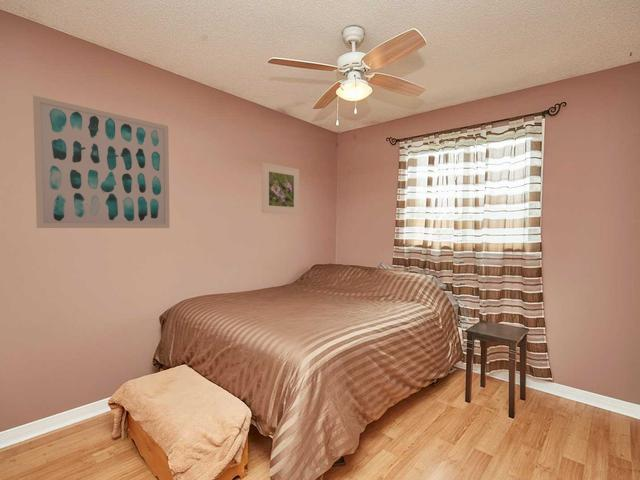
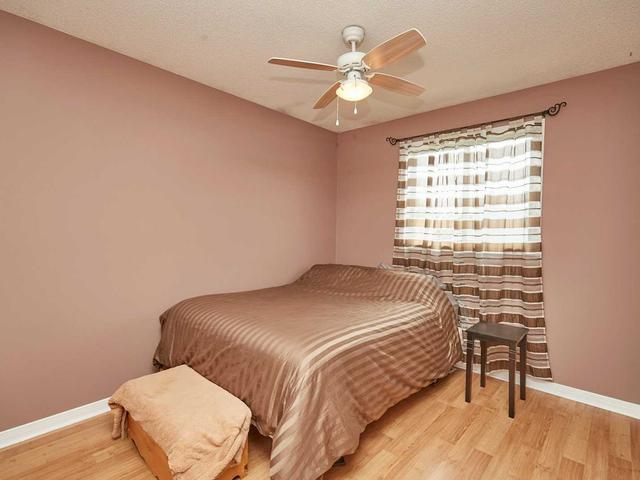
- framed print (281, 190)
- wall art (110, 170)
